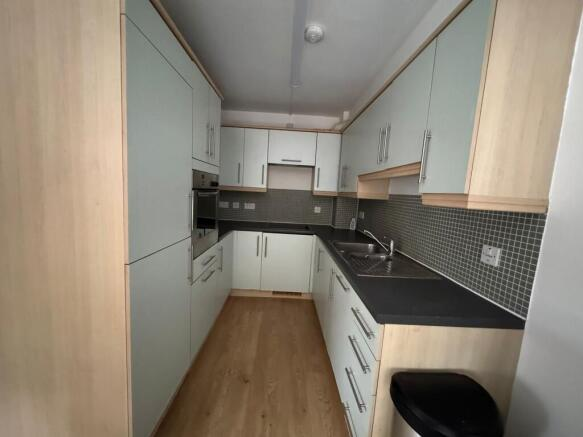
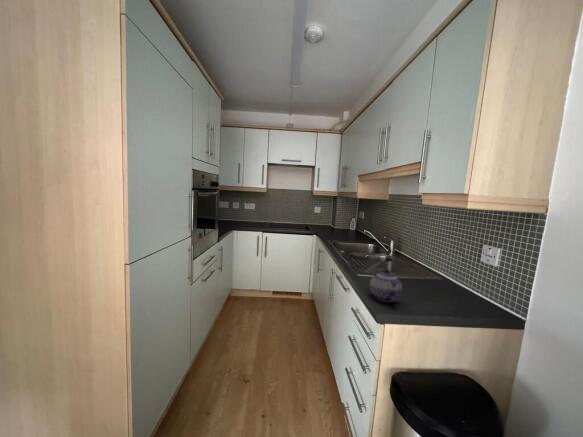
+ teapot (385, 284)
